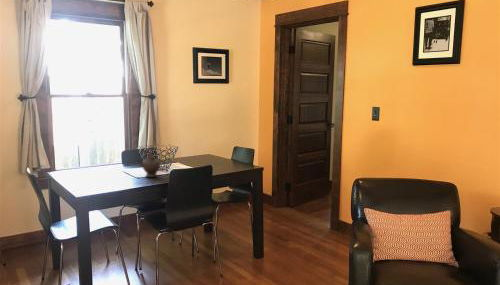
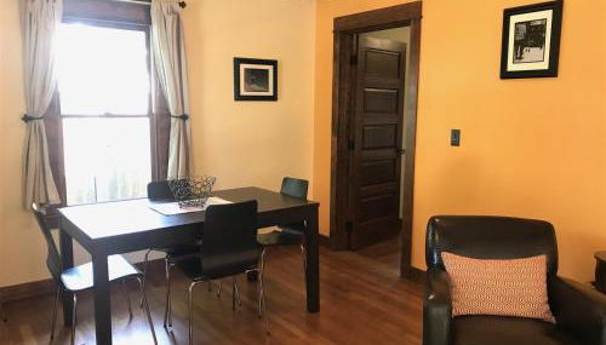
- teapot (149, 161)
